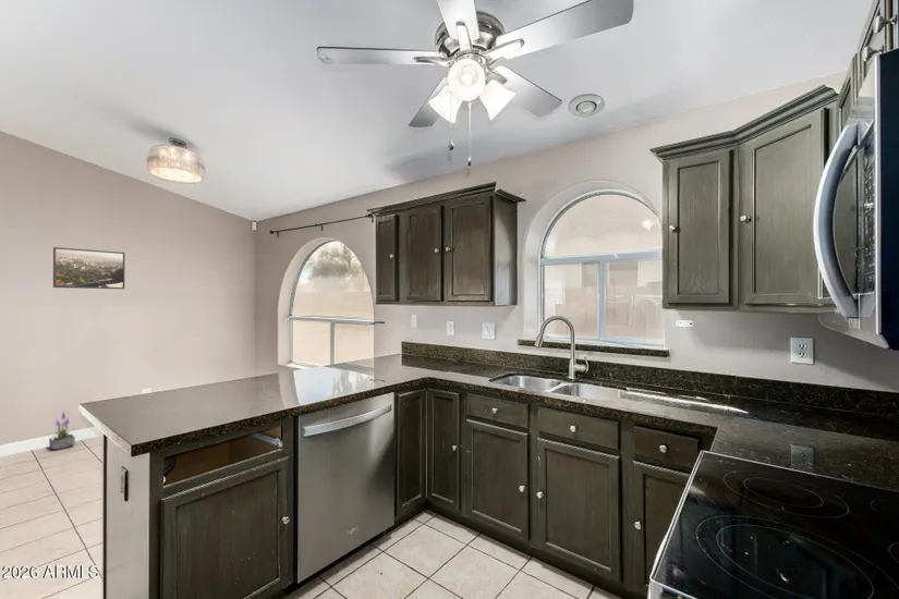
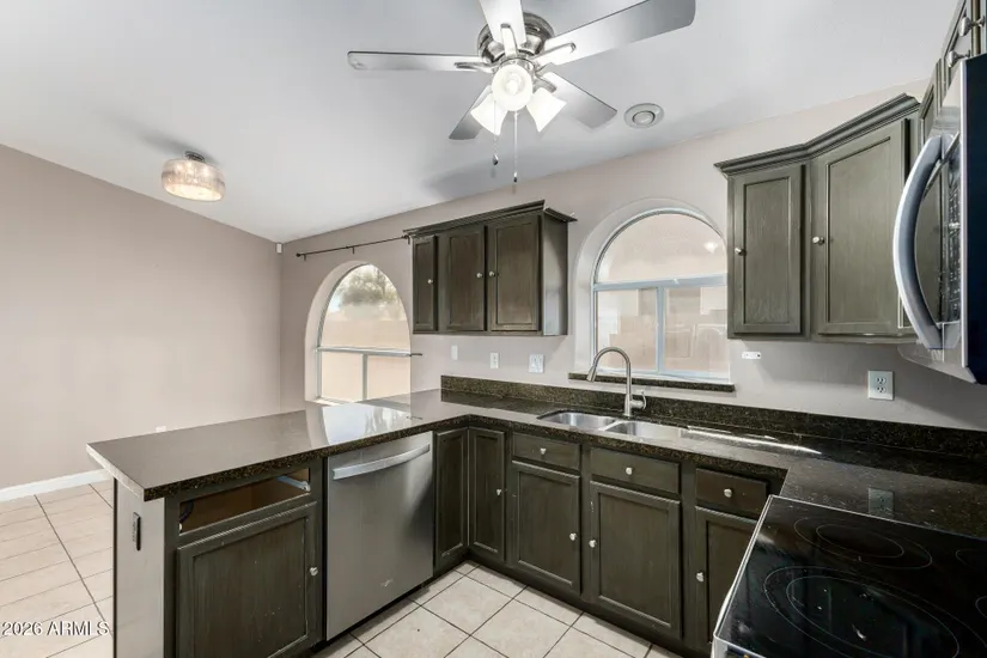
- potted plant (62, 429)
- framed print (90, 269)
